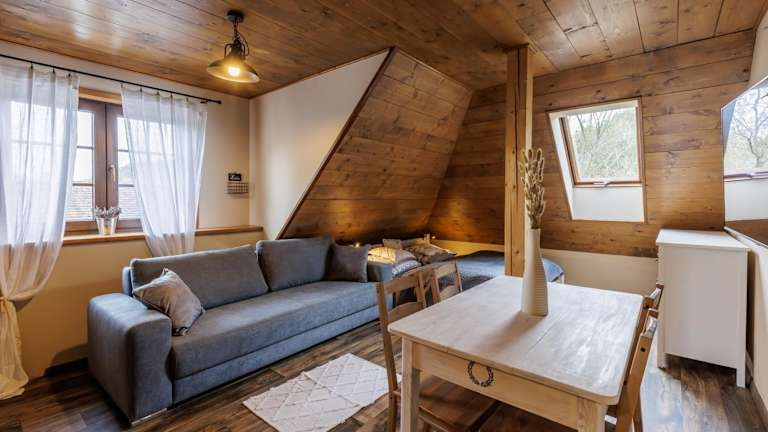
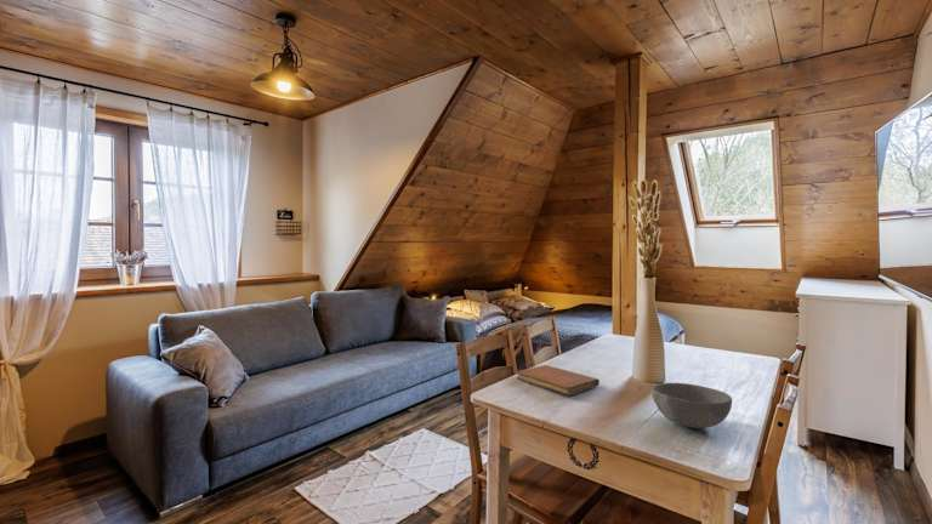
+ bowl (689, 408)
+ notebook (556, 377)
